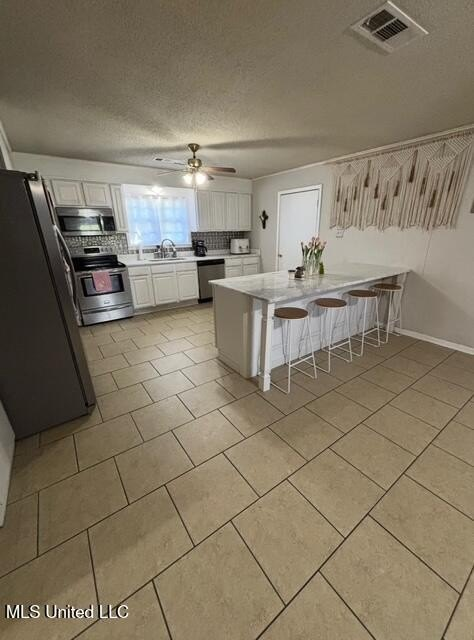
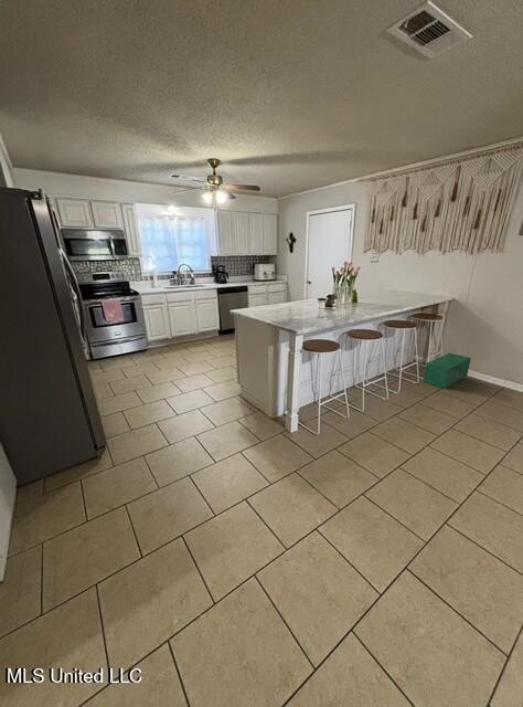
+ storage bin (447, 369)
